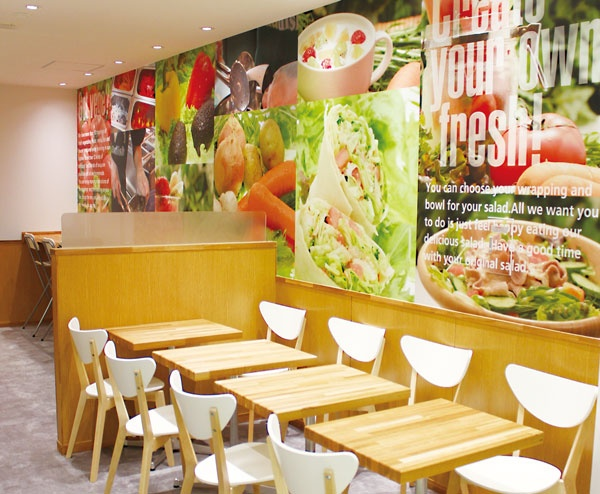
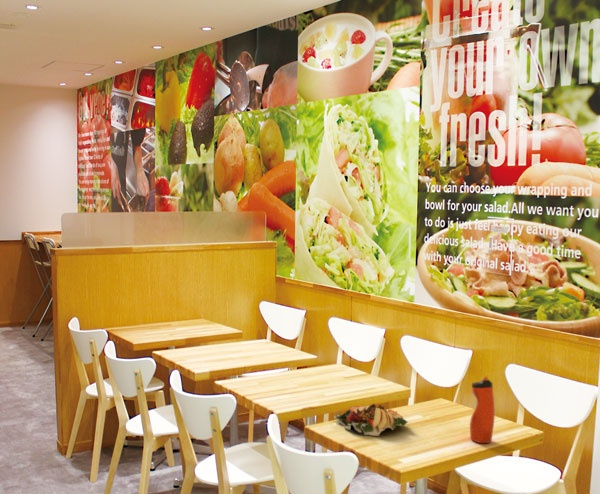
+ water bottle (482, 408)
+ salad (368, 416)
